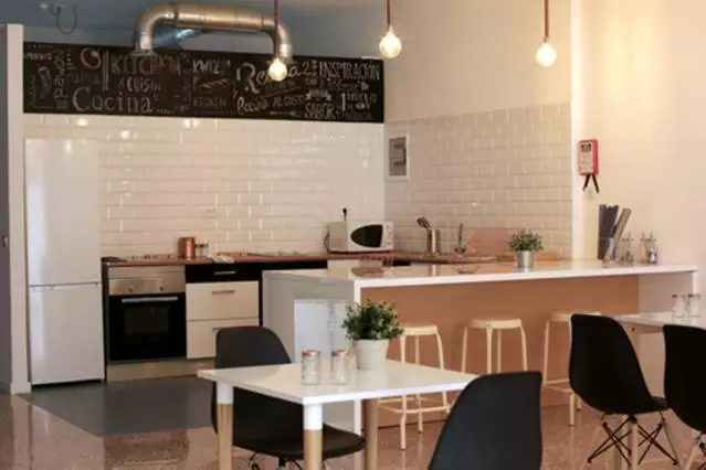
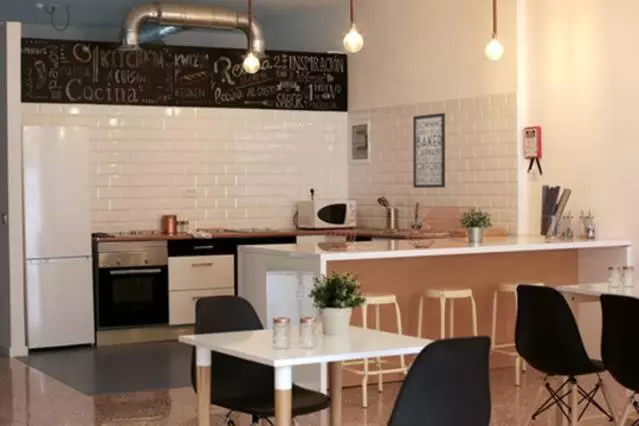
+ wall art (428, 151)
